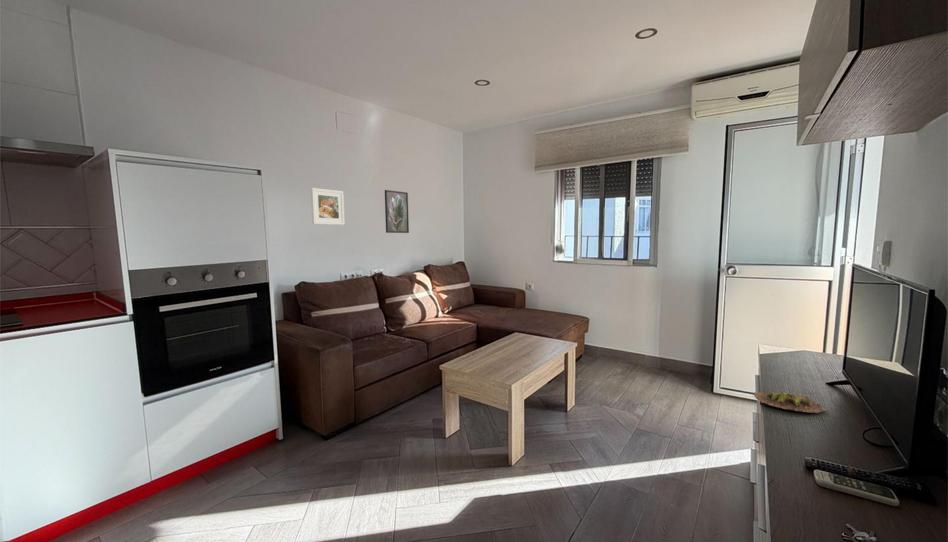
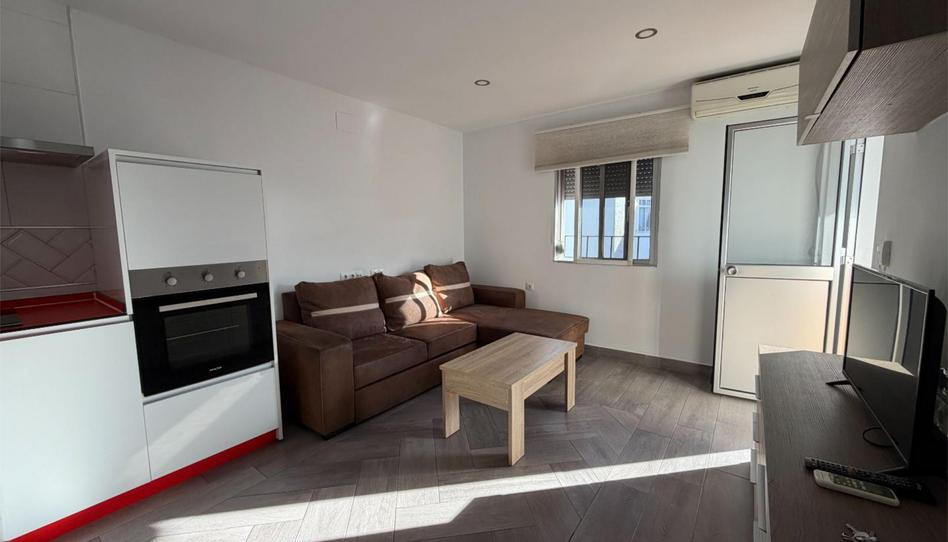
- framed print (328, 207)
- succulent plant (787, 398)
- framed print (397, 212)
